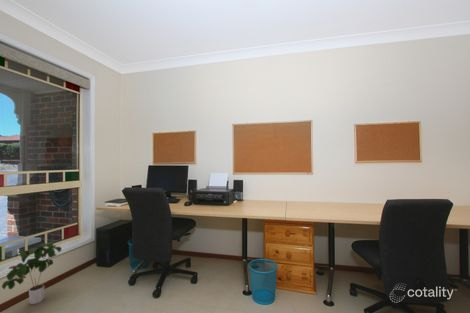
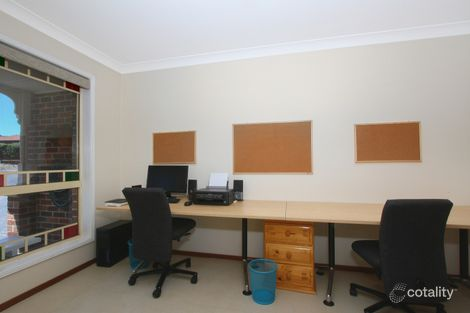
- potted plant (31, 271)
